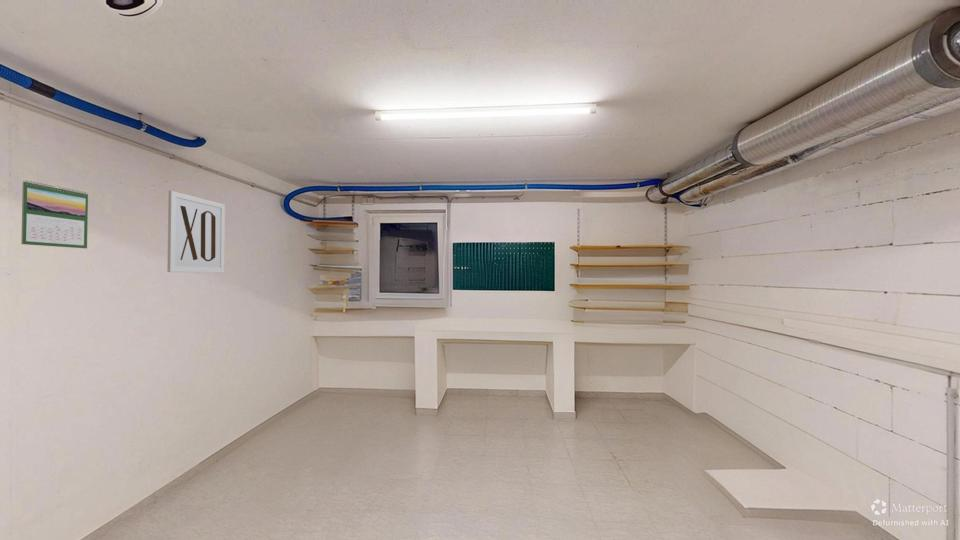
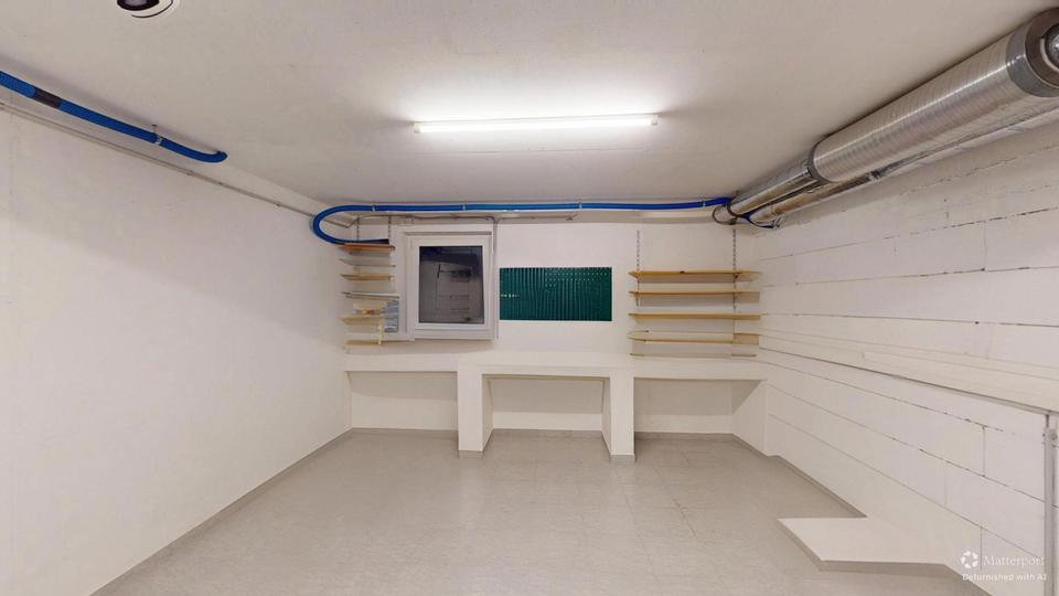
- calendar (57, 215)
- wall art (198, 235)
